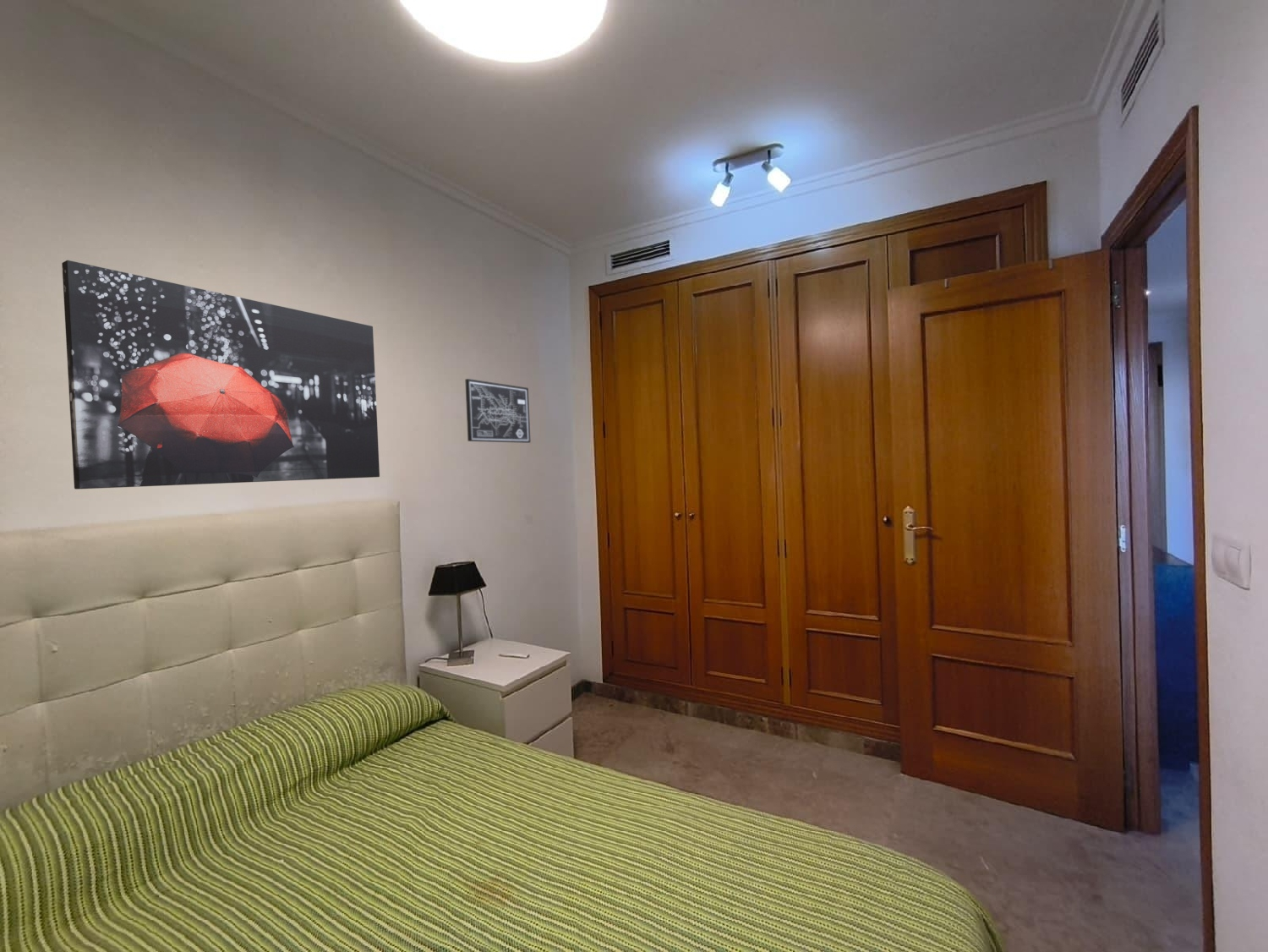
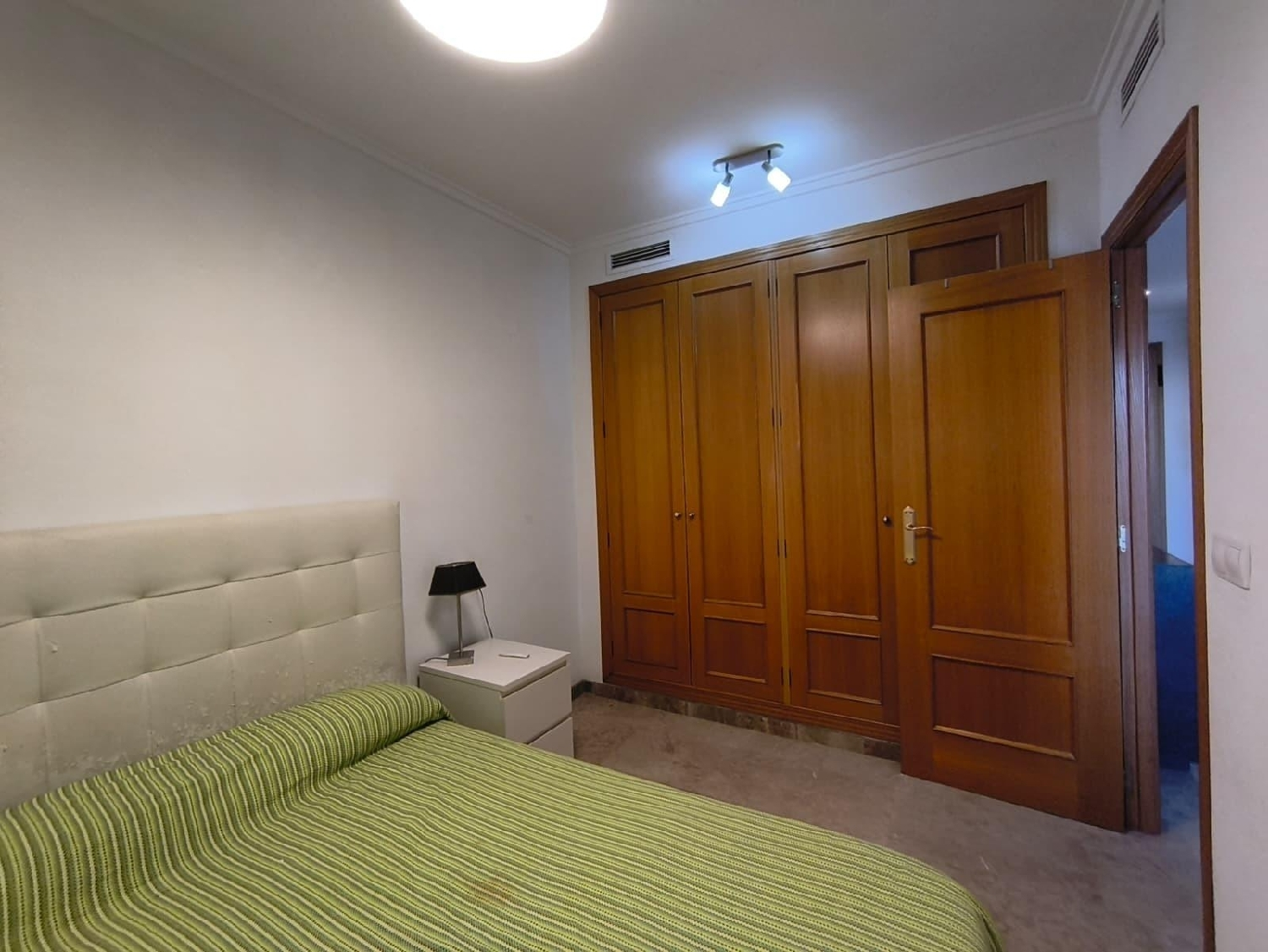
- wall art (253, 391)
- wall art (500, 413)
